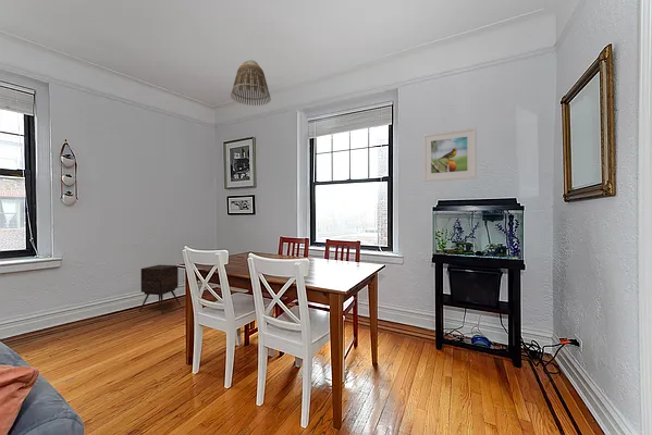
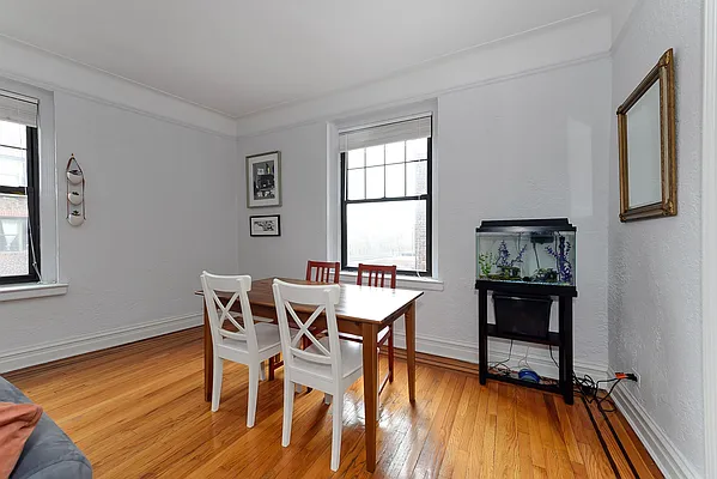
- lamp shade (251, 79)
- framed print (448, 156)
- side table (160, 287)
